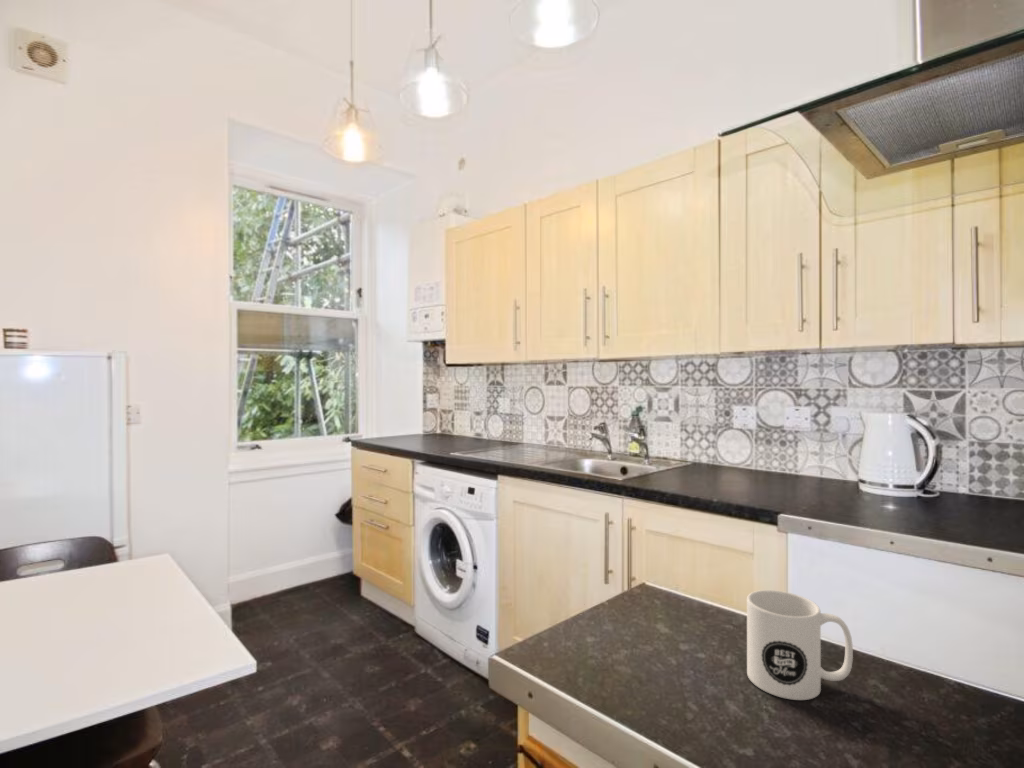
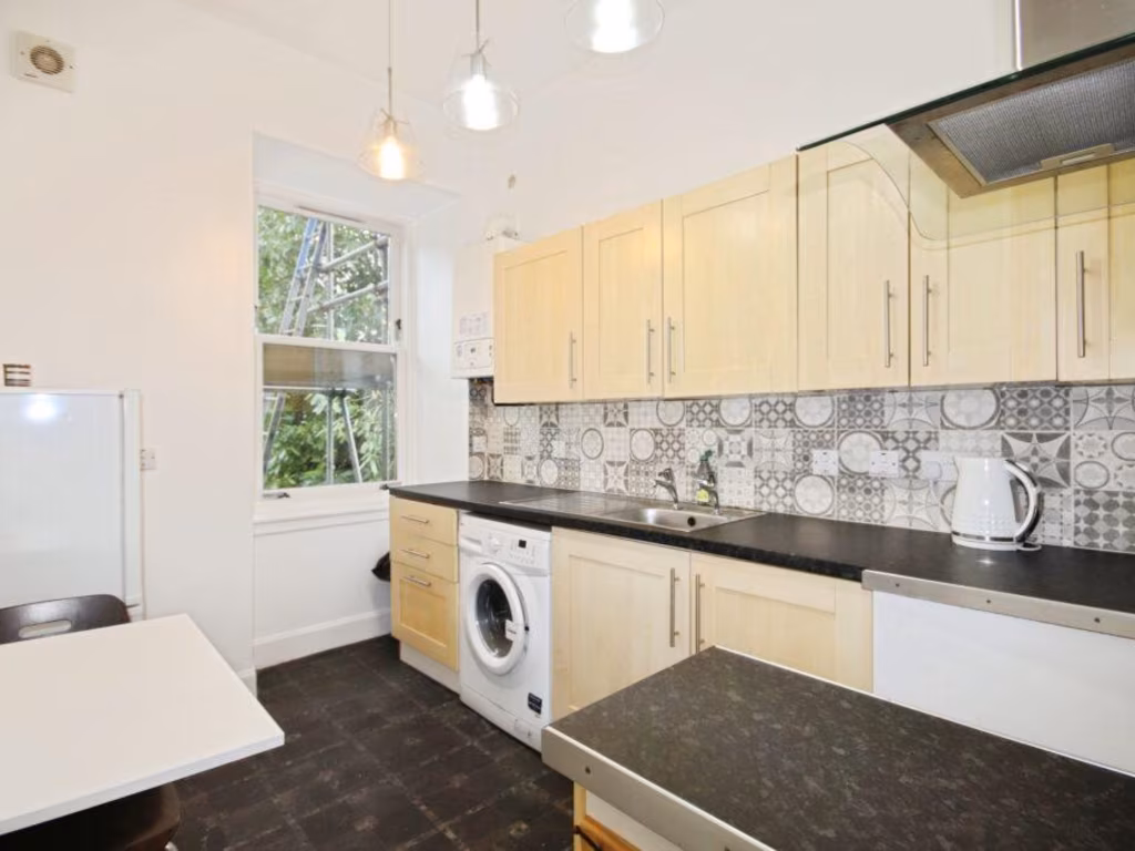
- mug (798, 643)
